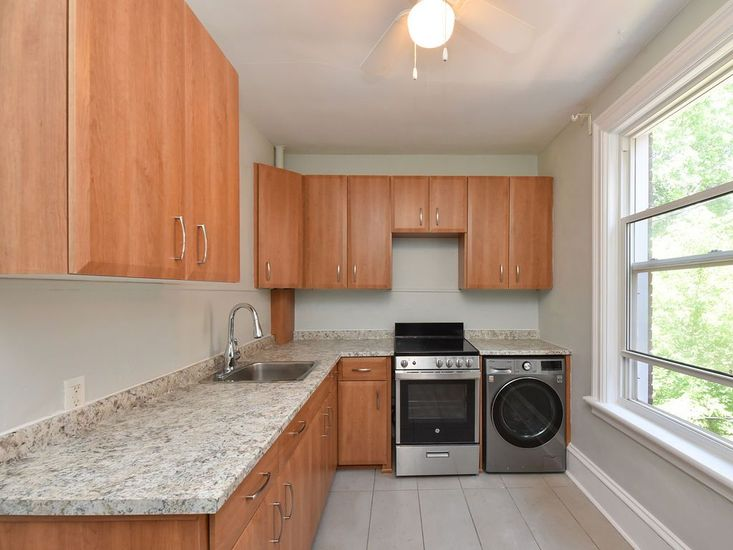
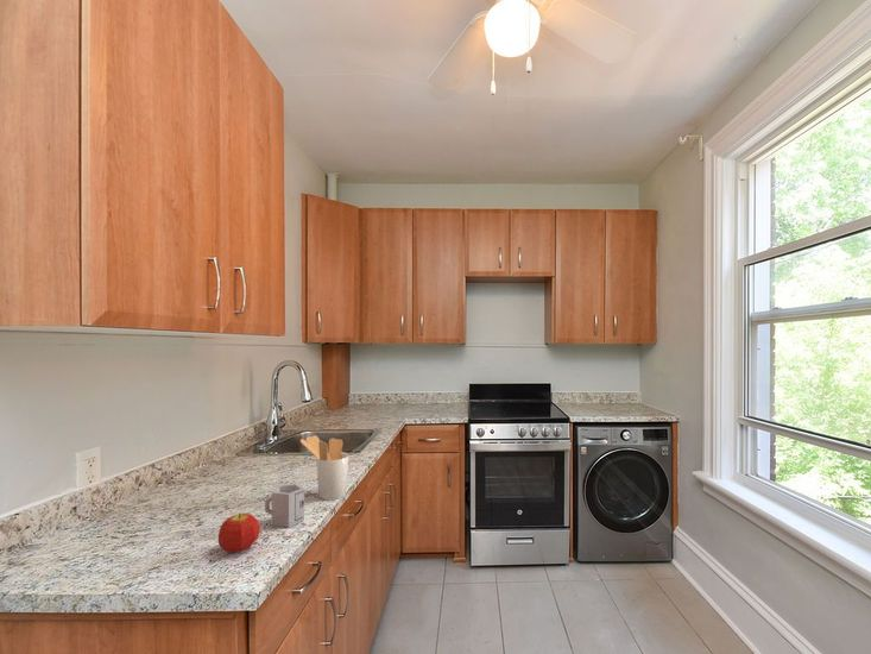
+ fruit (238, 530)
+ utensil holder (324, 465)
+ cup (284, 504)
